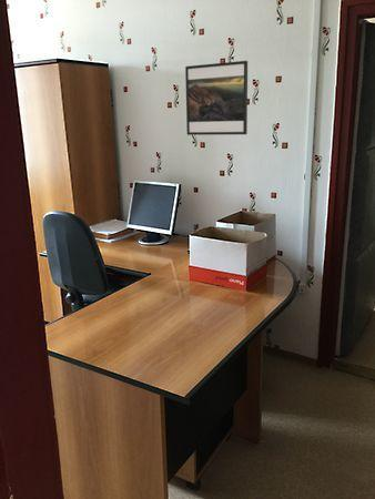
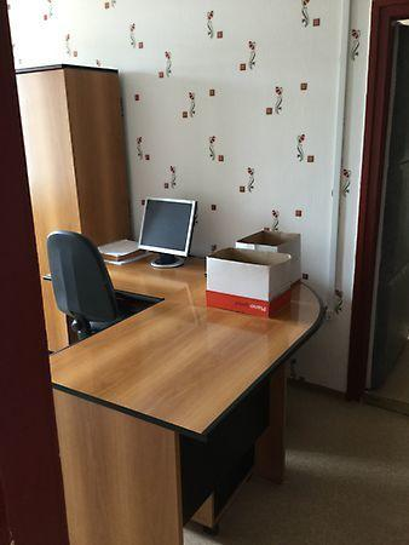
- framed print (215, 100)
